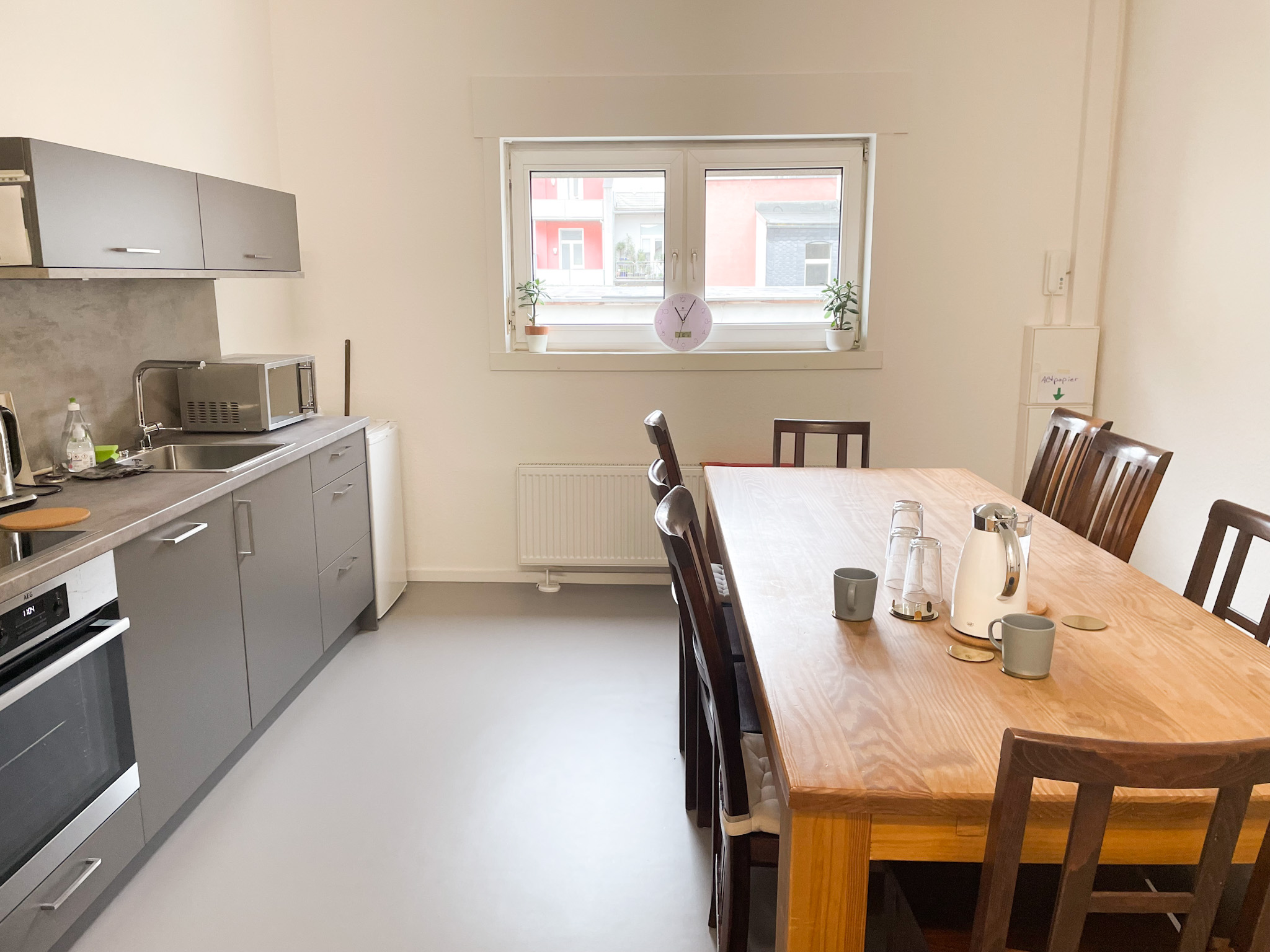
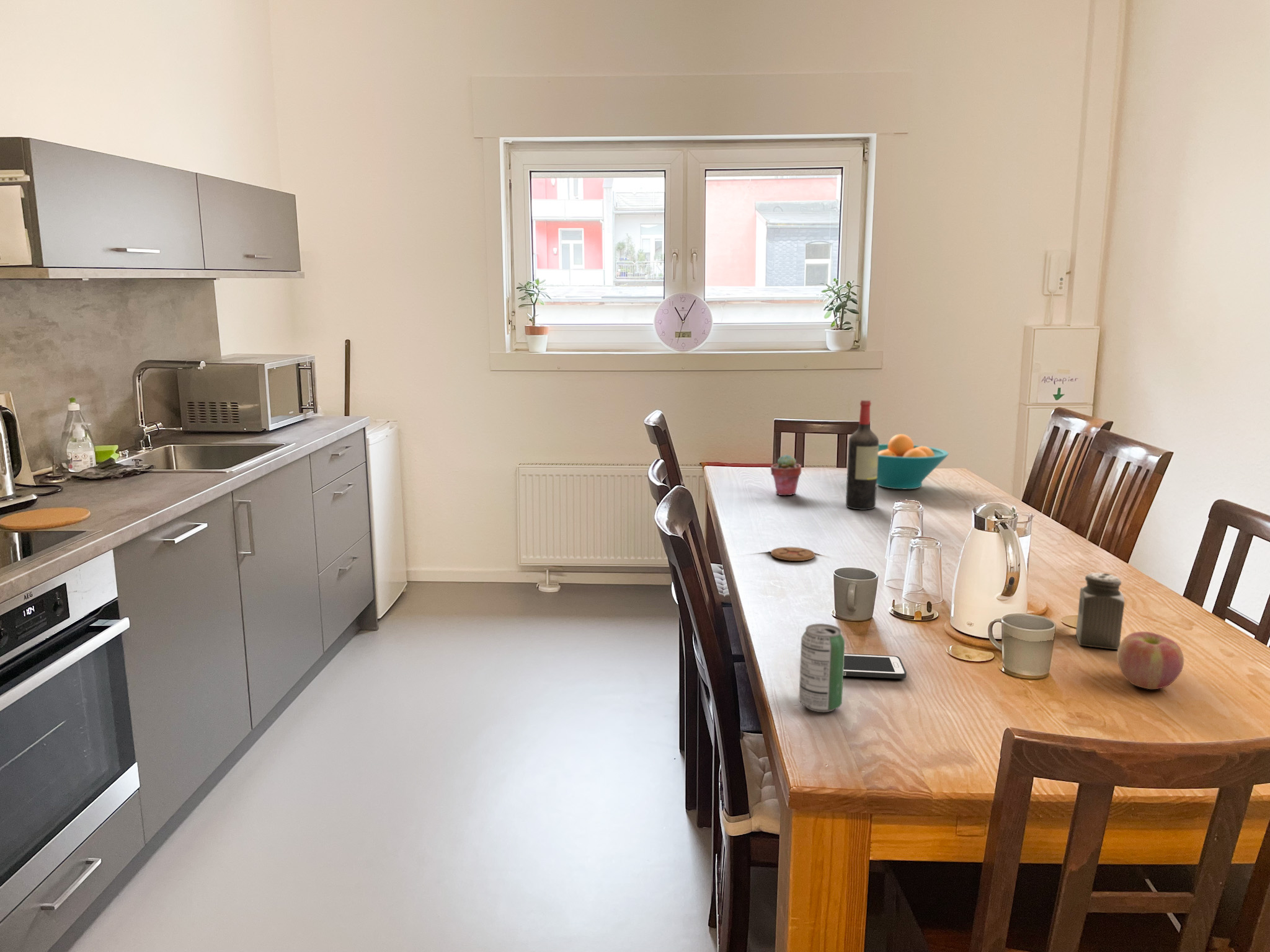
+ wine bottle (863, 454)
+ salt shaker (1100, 609)
+ fruit bowl (900, 460)
+ potted succulent (786, 474)
+ beverage can (822, 667)
+ cell phone (856, 665)
+ apple (1148, 660)
+ coaster (793, 553)
